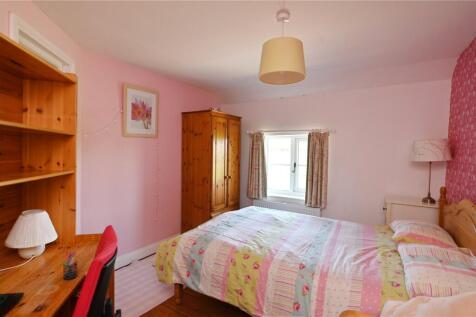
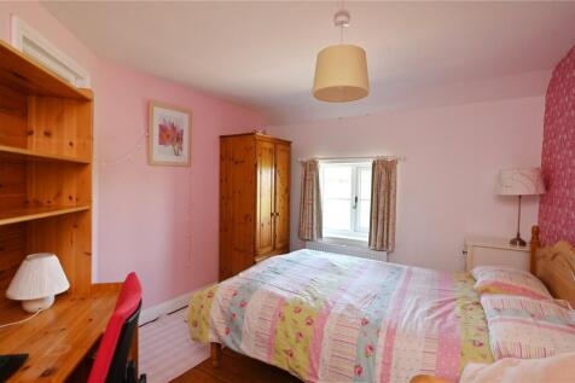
- pen holder (68, 265)
